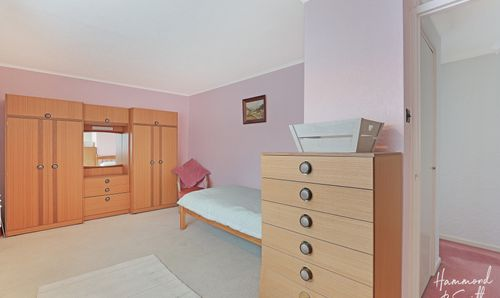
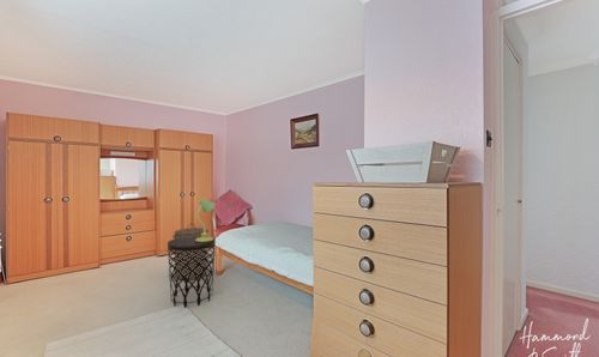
+ side table (192, 270)
+ table lamp (201, 222)
+ laundry hamper (192, 250)
